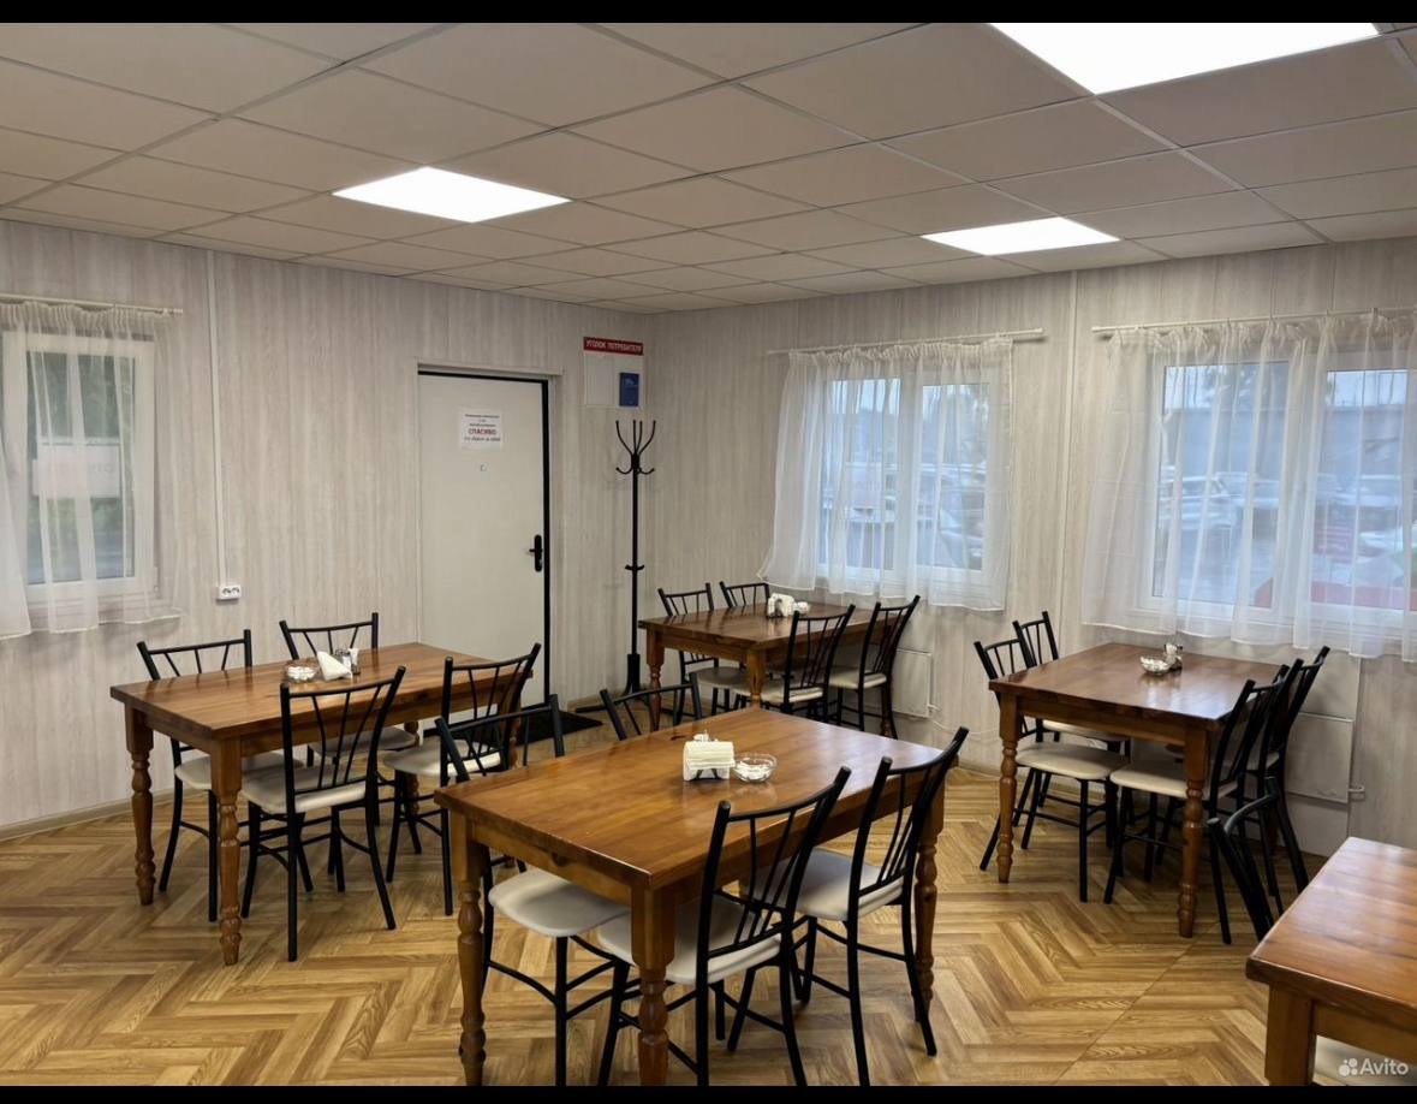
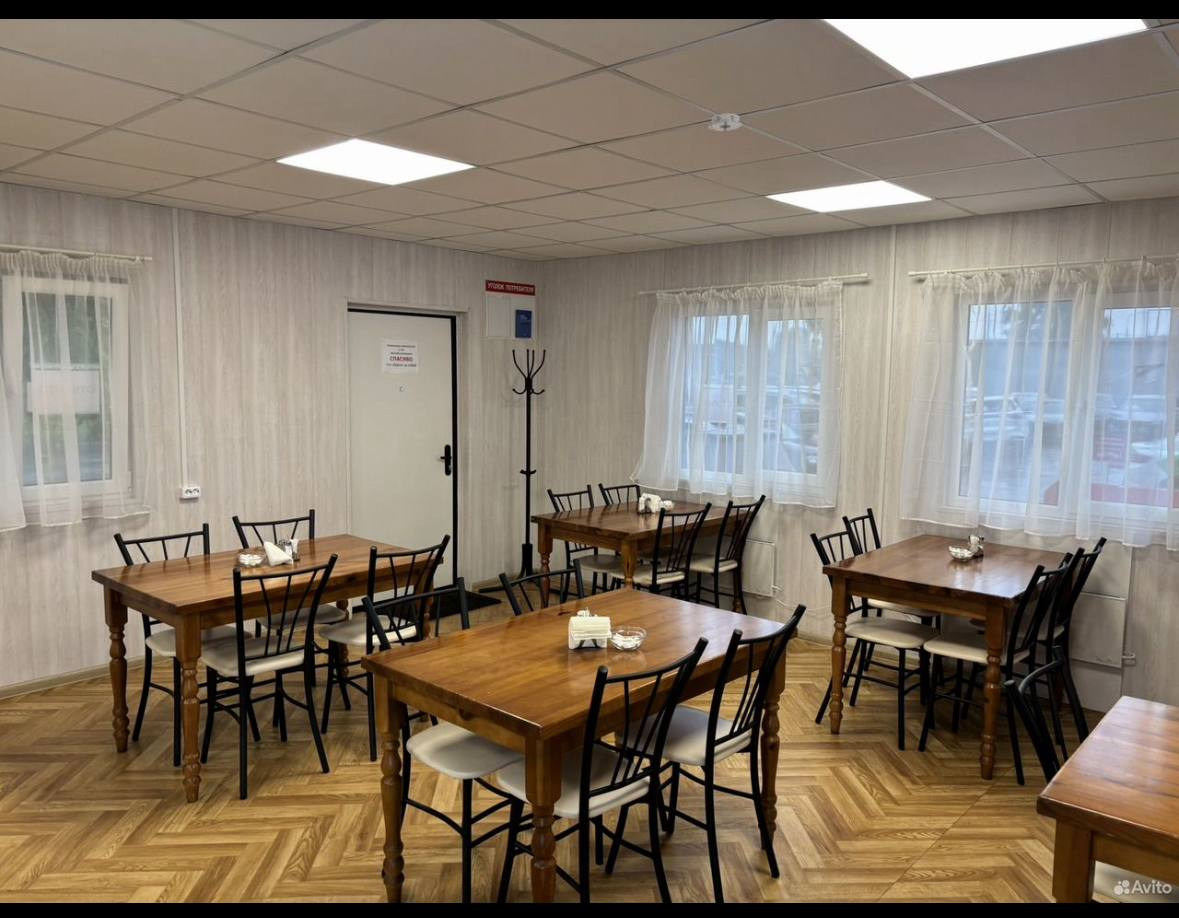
+ smoke detector (724, 122)
